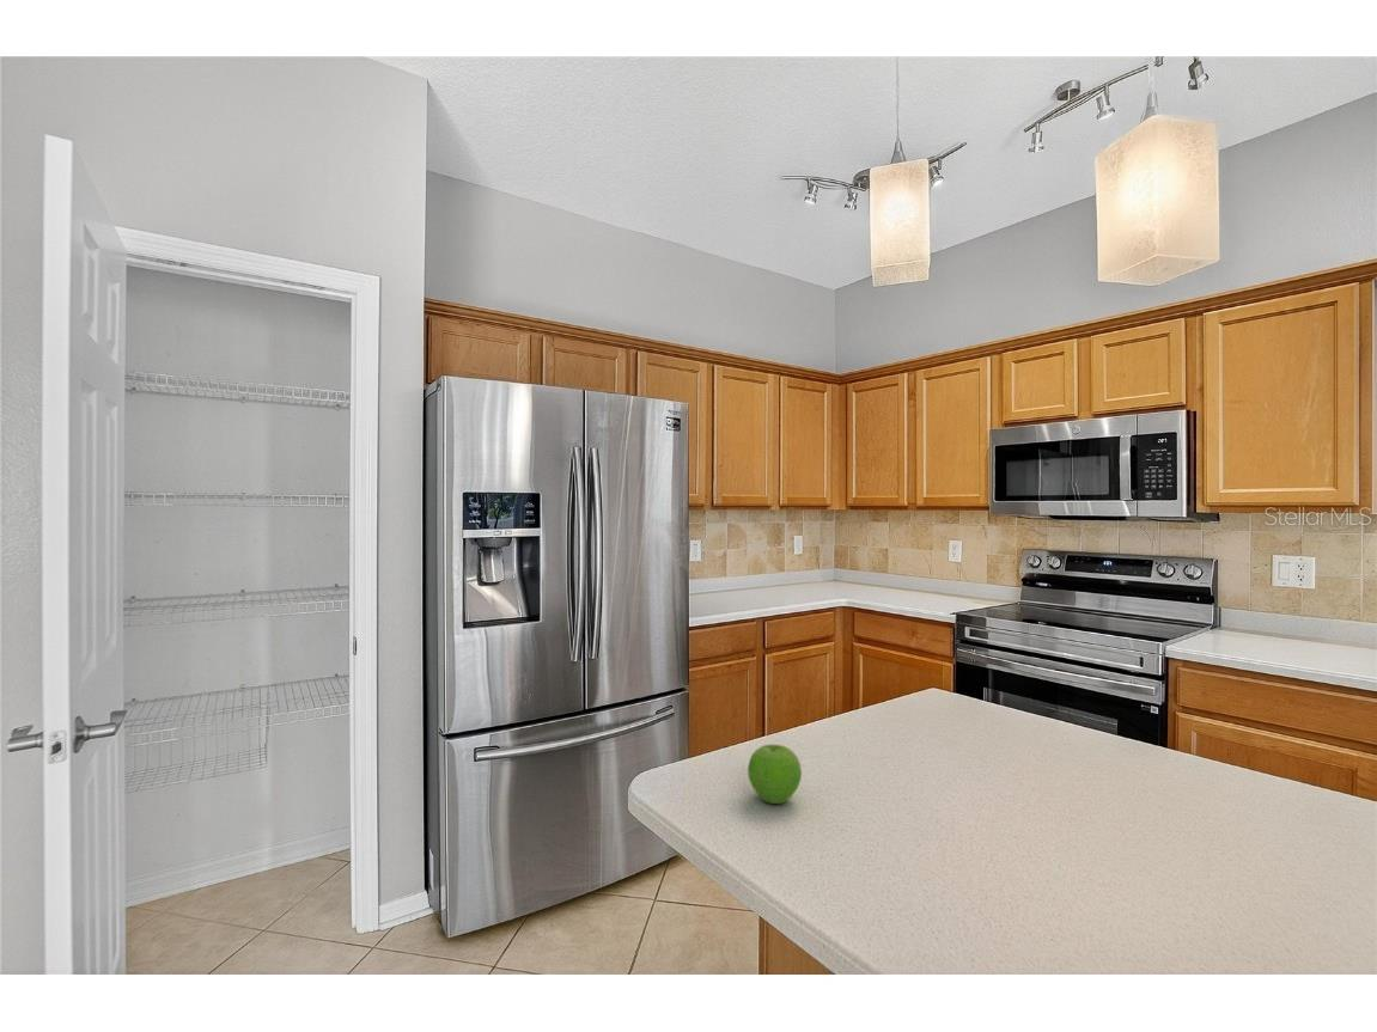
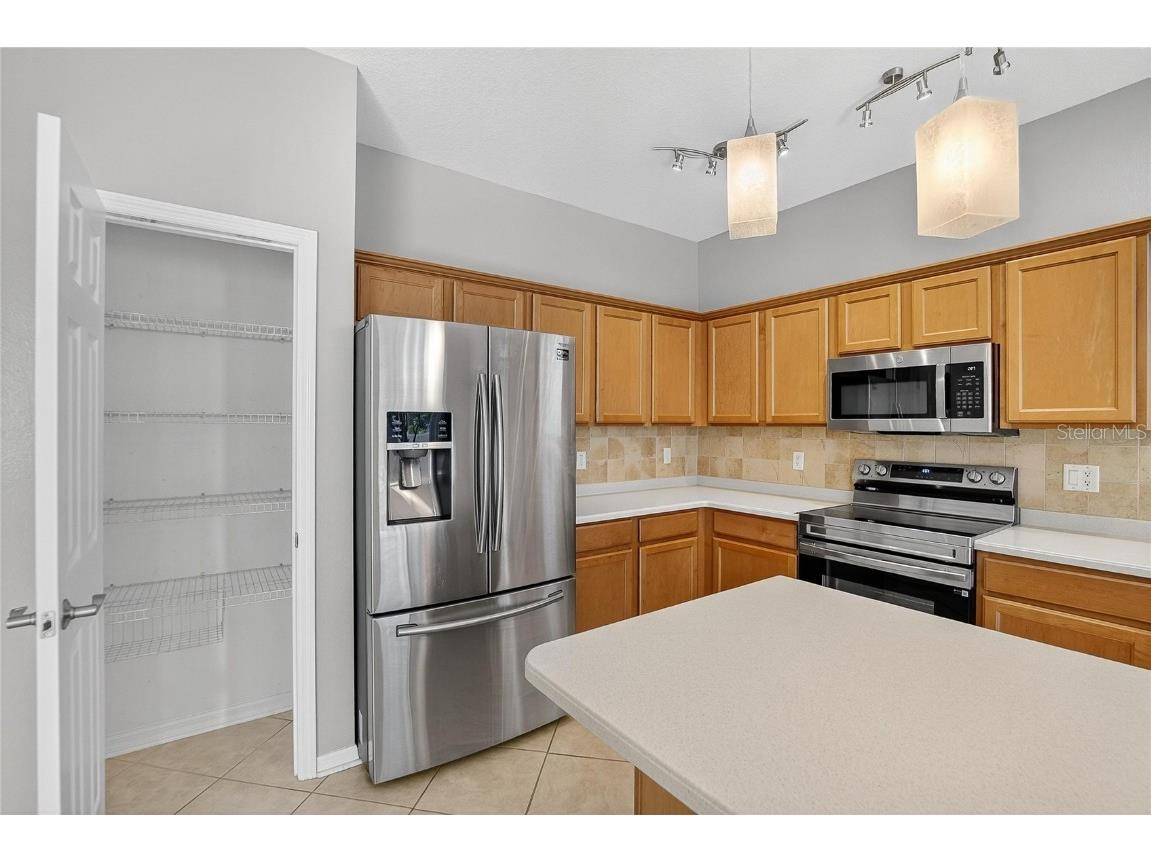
- fruit (774, 774)
